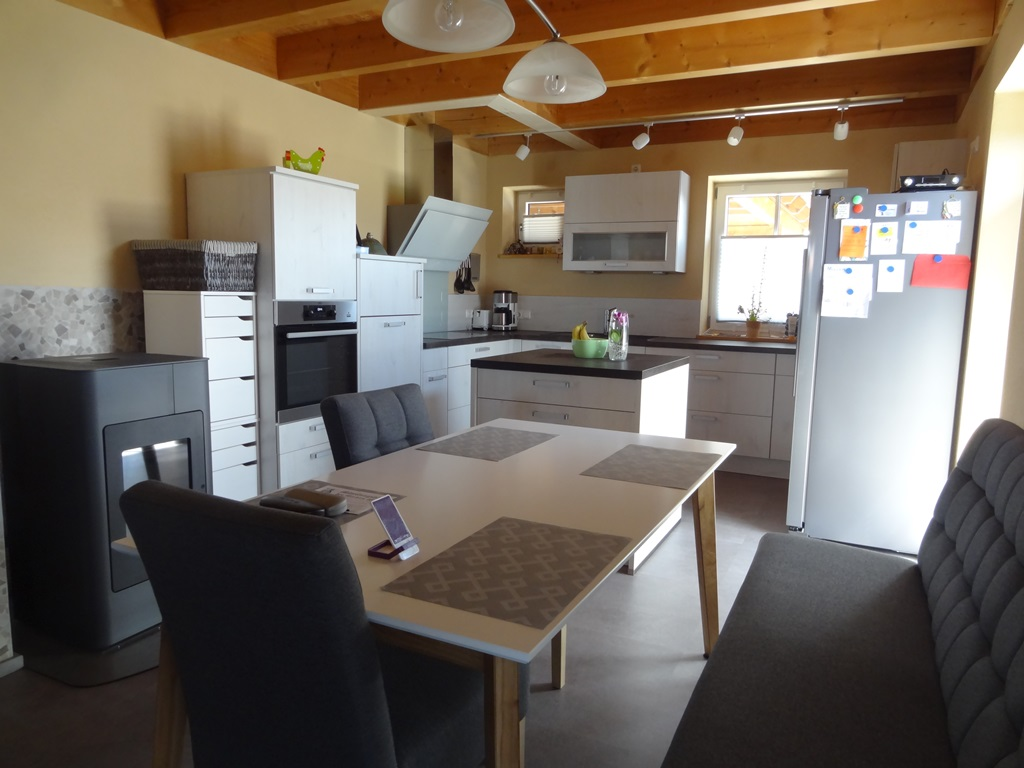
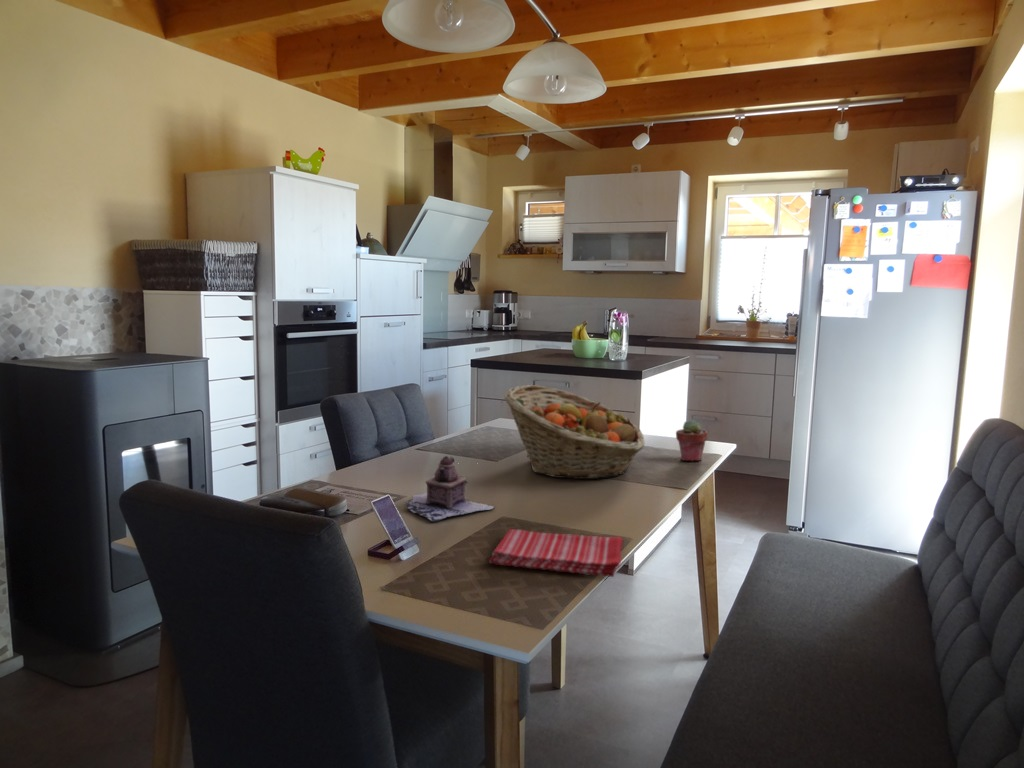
+ teapot (443, 481)
+ fruit basket (574, 428)
+ potted succulent (691, 439)
+ dish towel (559, 548)
